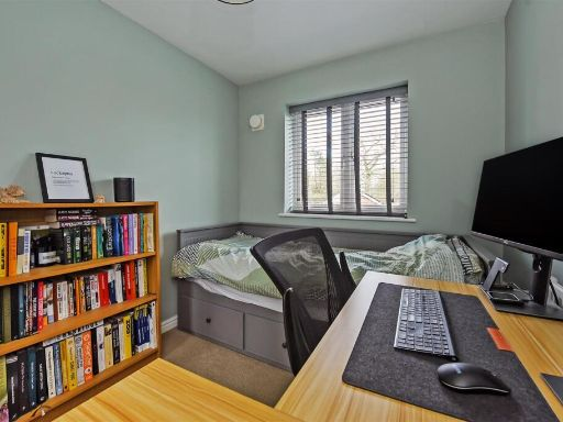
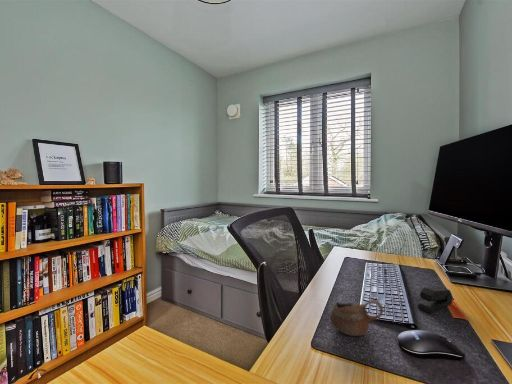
+ stapler (435, 296)
+ cup (353, 315)
